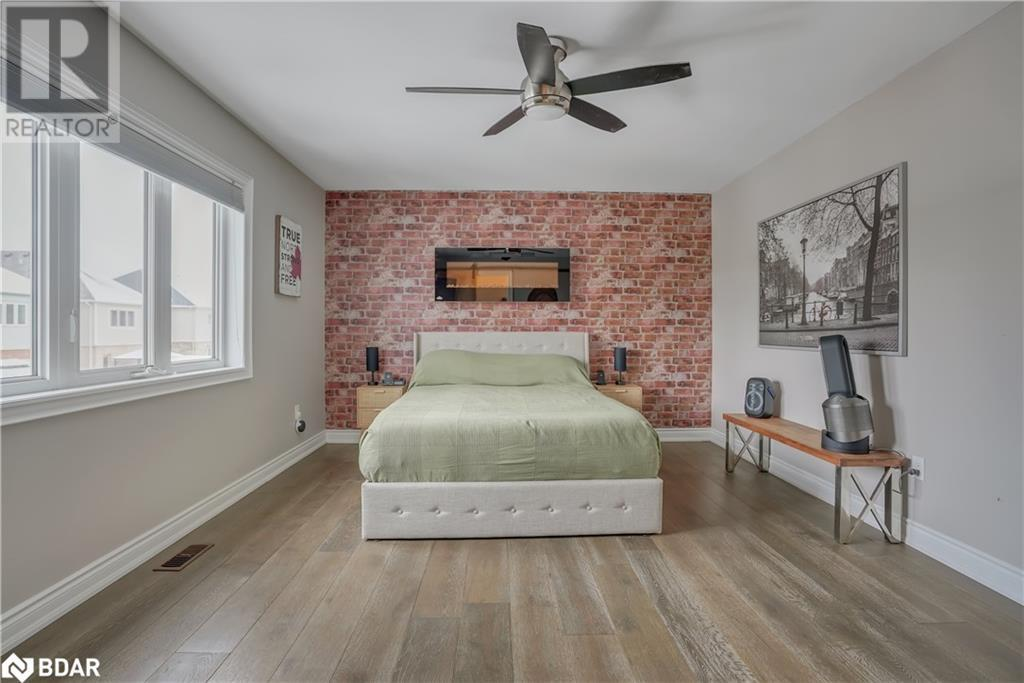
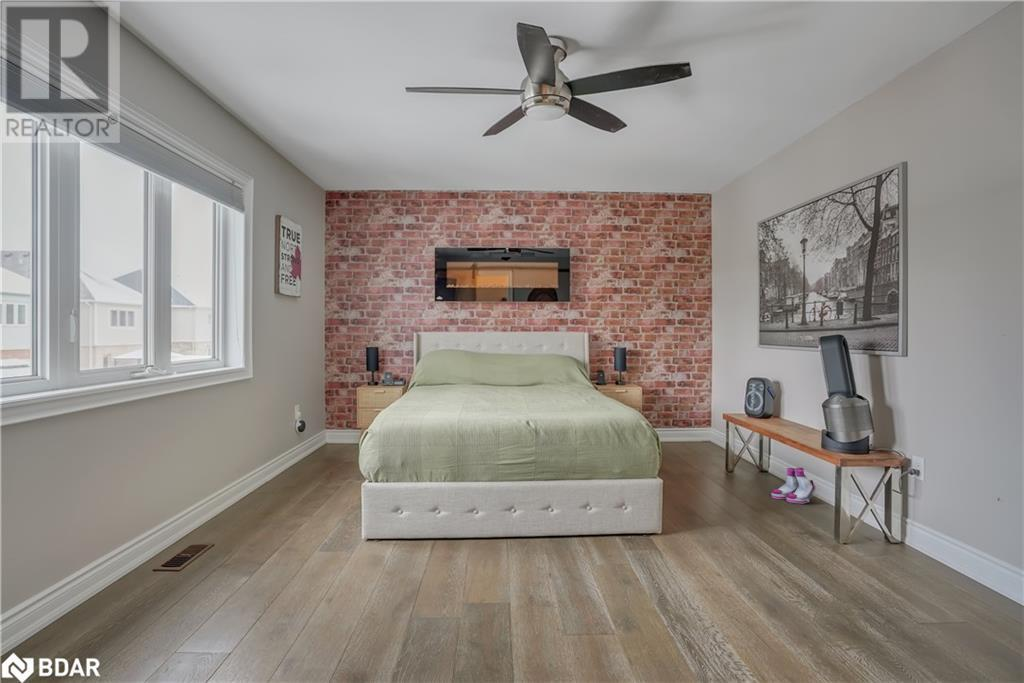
+ boots (793, 482)
